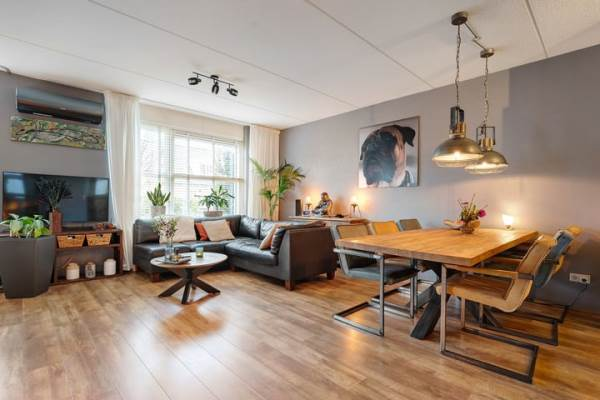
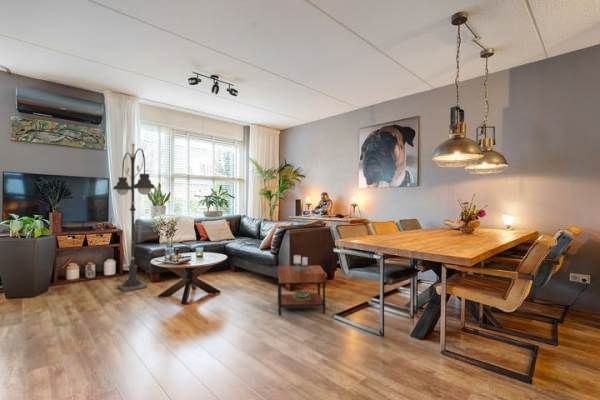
+ side table (300, 281)
+ floor lamp (132, 215)
